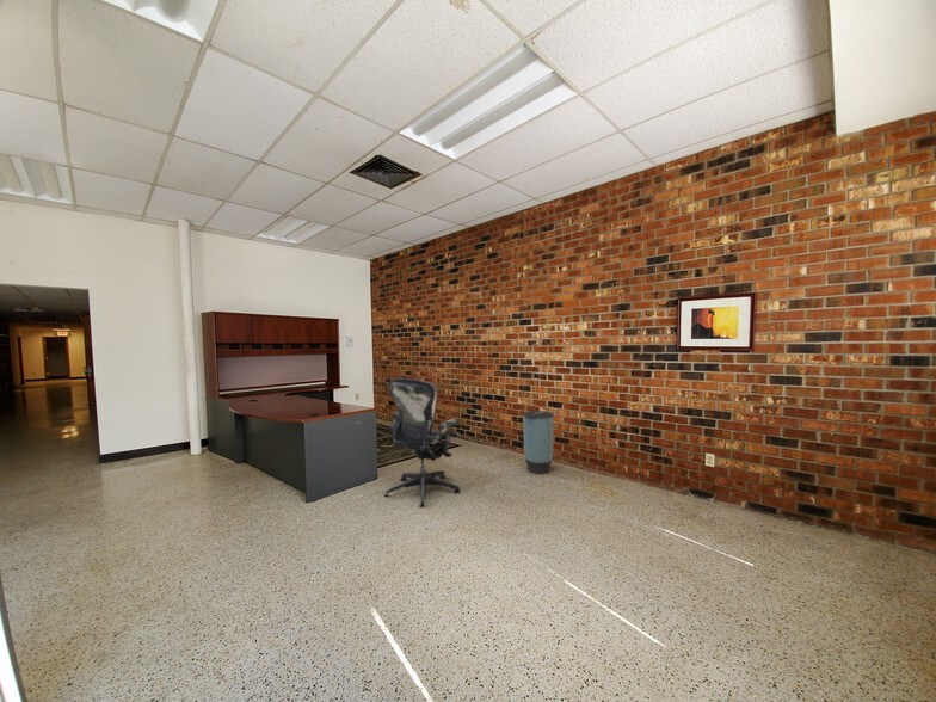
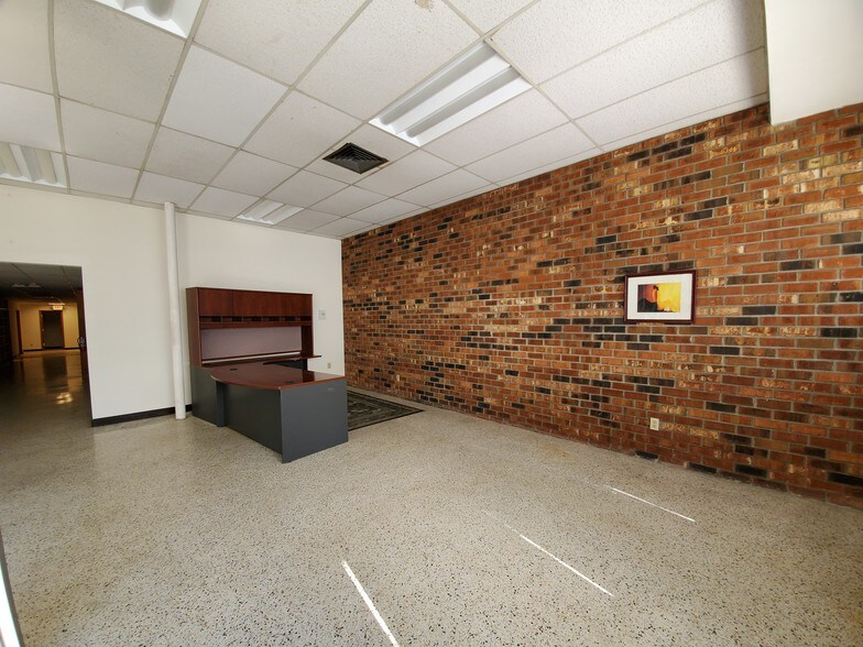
- trash can (540, 441)
- office chair (421, 432)
